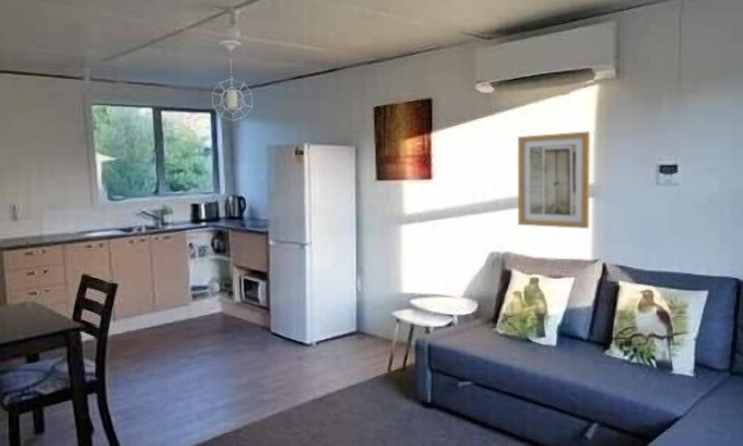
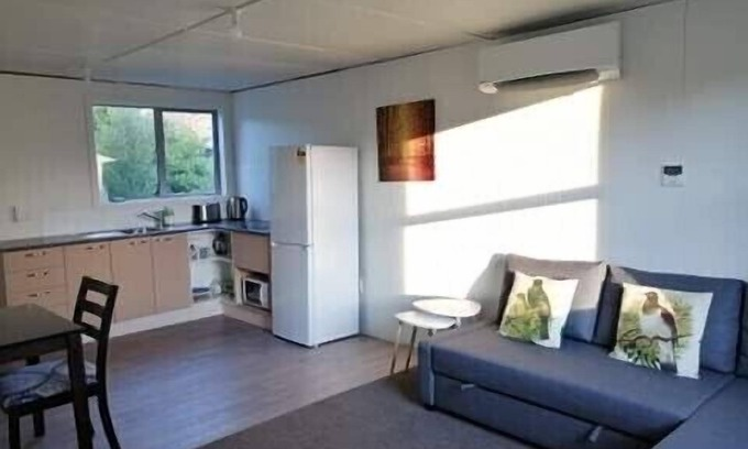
- wall art (552, 180)
- pendant light (232, 82)
